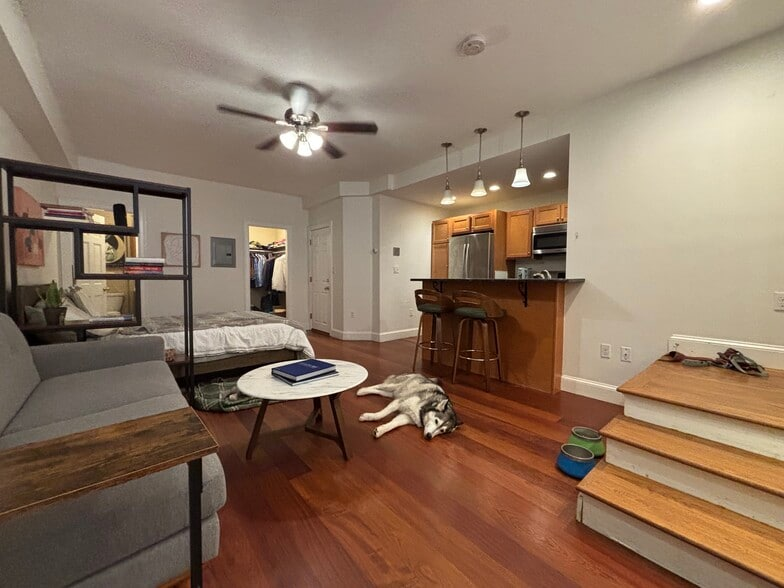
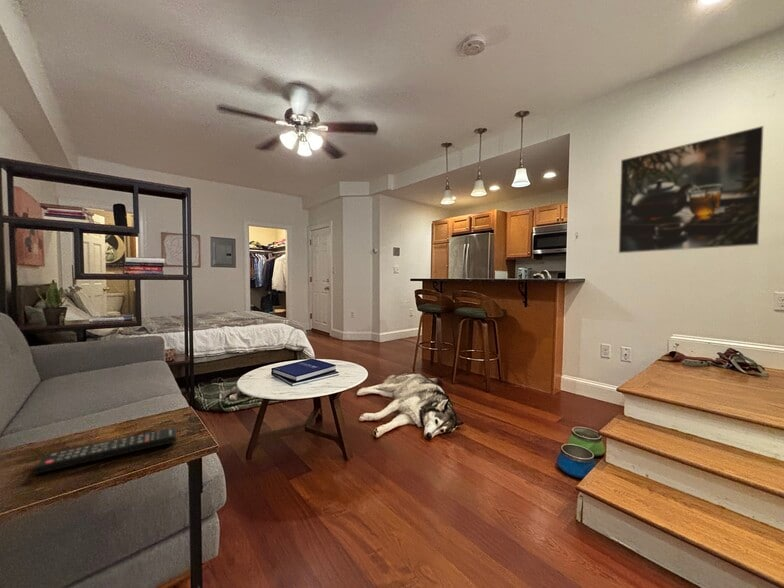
+ remote control (113, 449)
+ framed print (682, 197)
